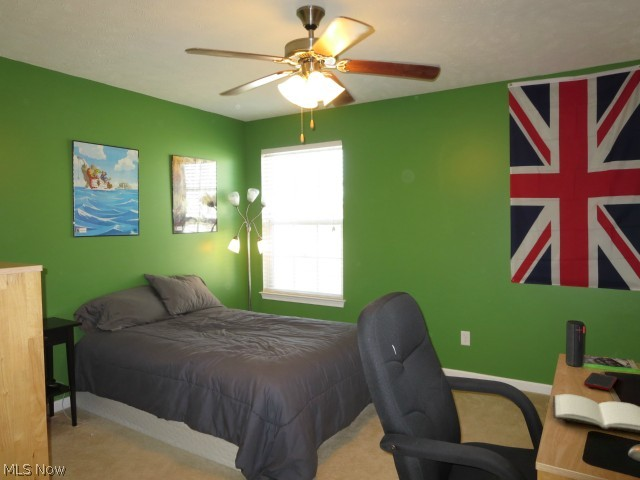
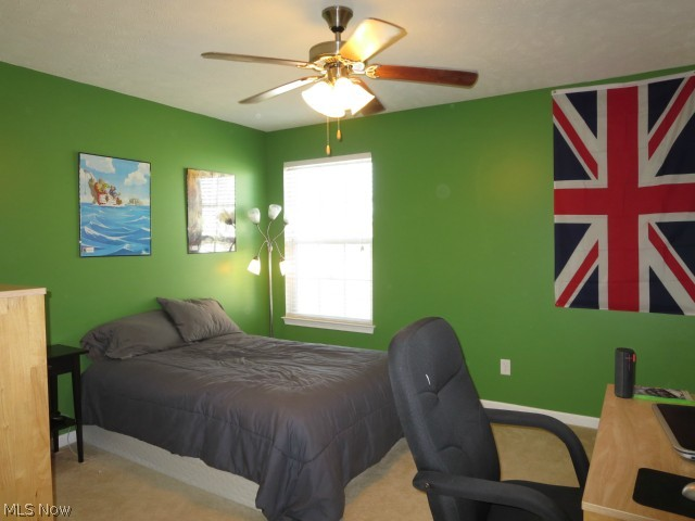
- book (601, 412)
- cell phone (600, 381)
